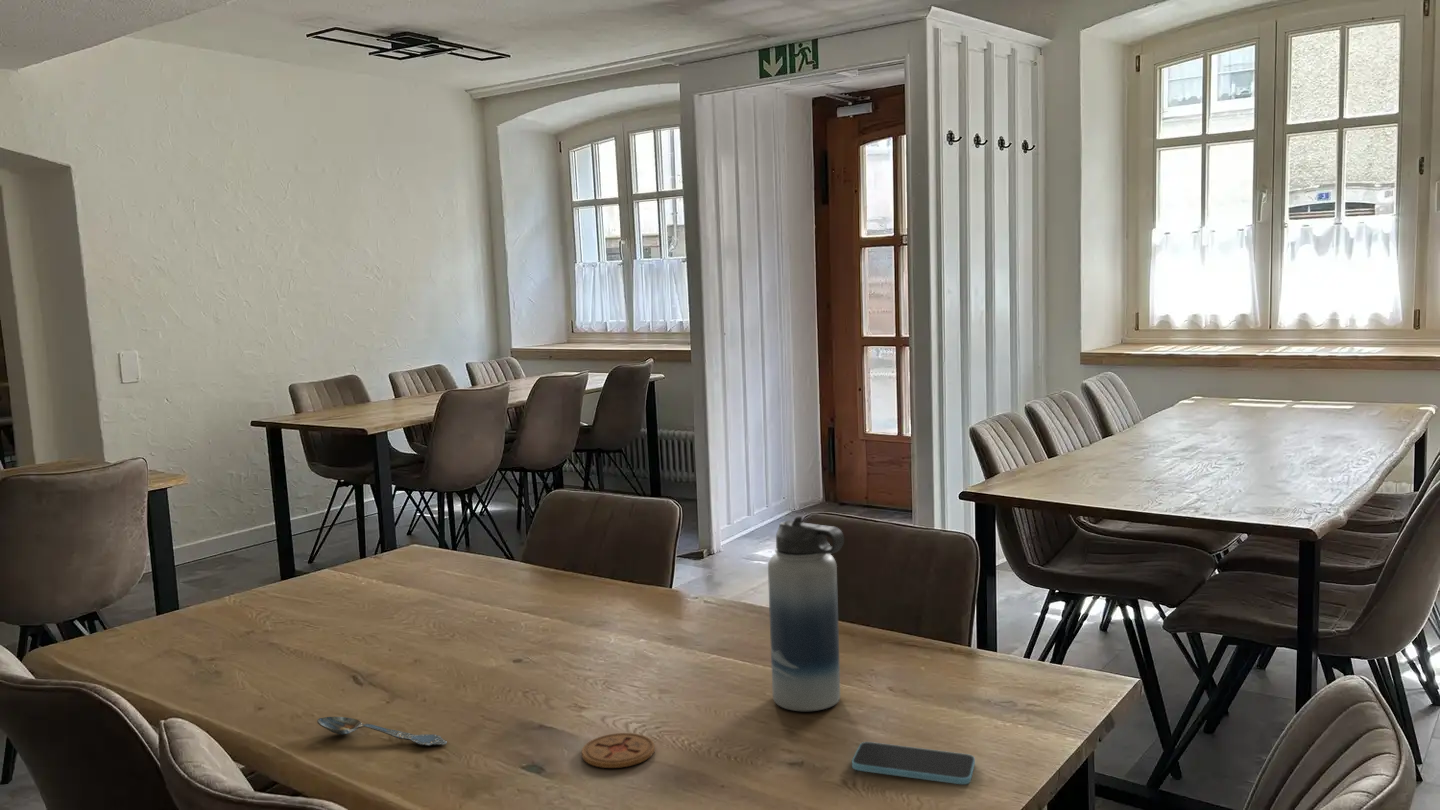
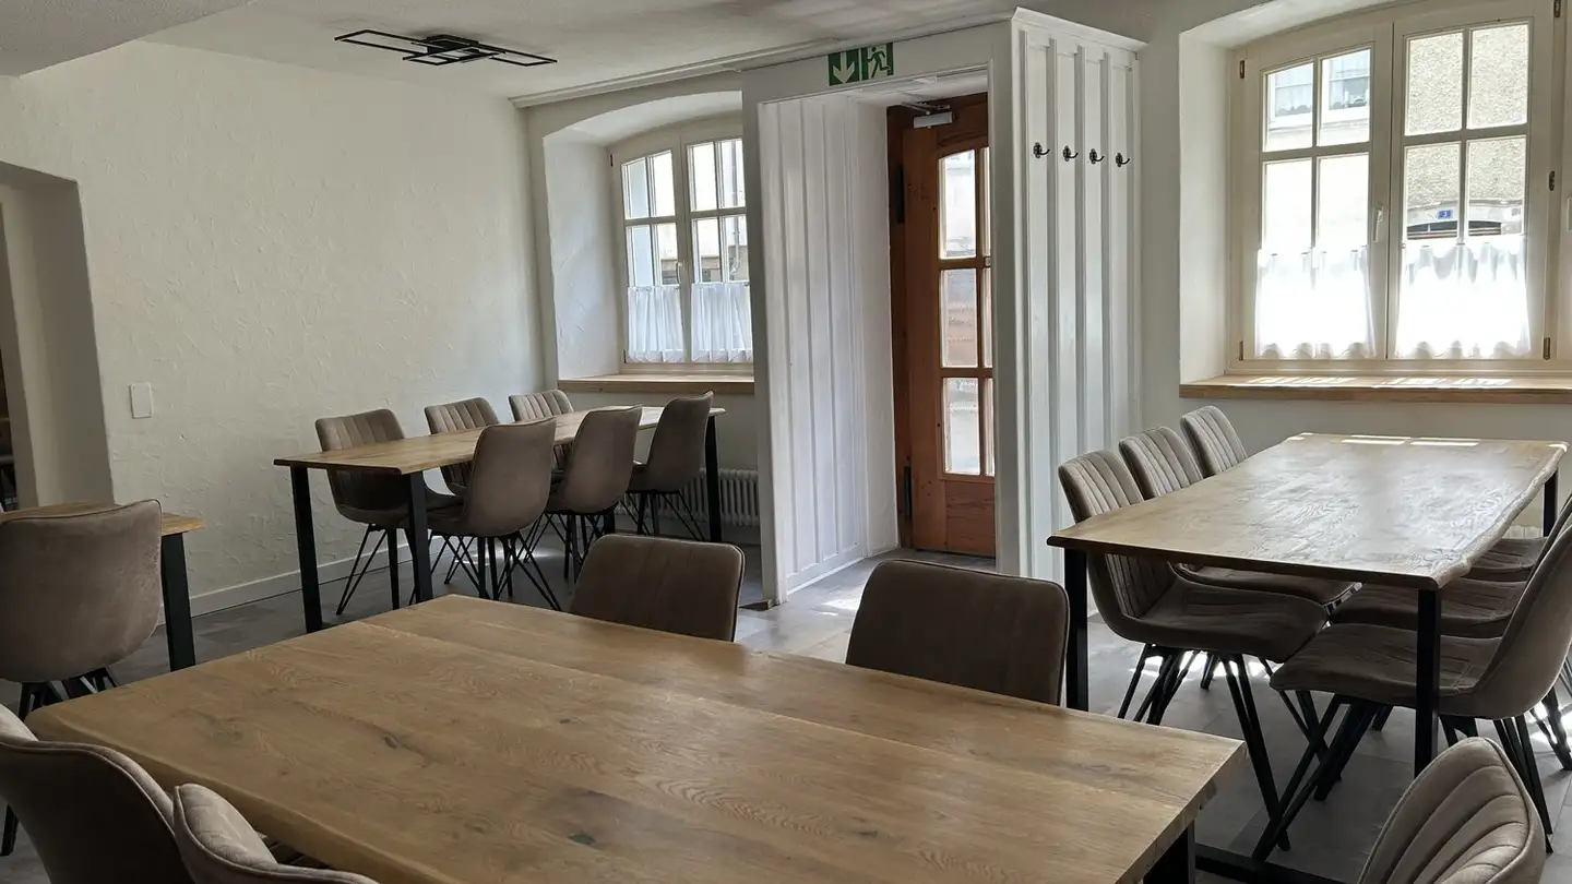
- water bottle (806, 610)
- spoon (381, 730)
- coaster (618, 749)
- smartphone (913, 762)
